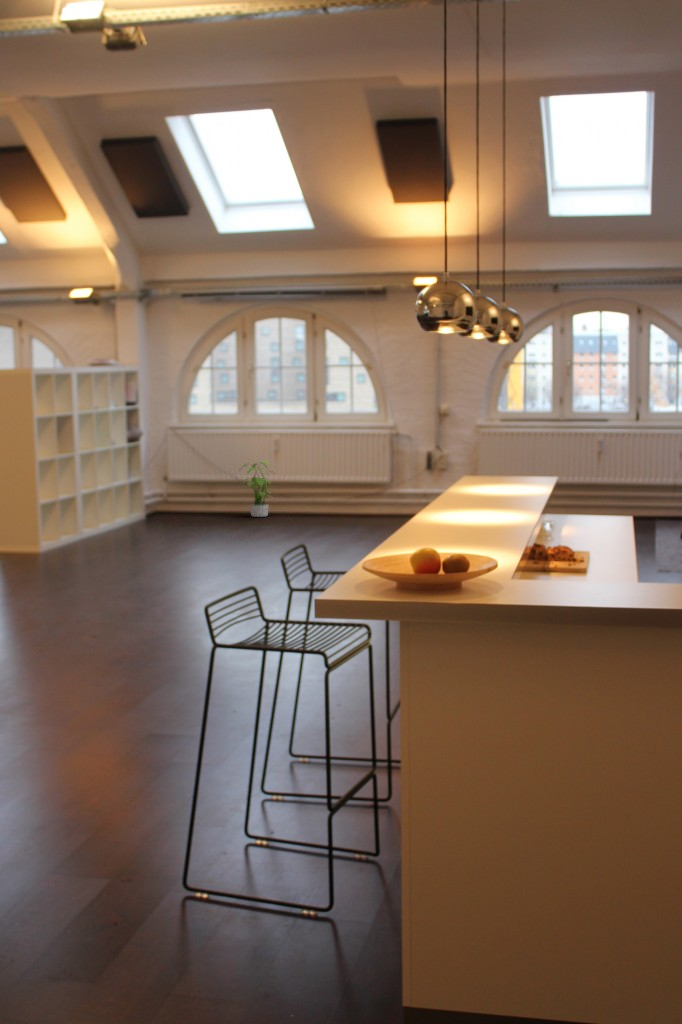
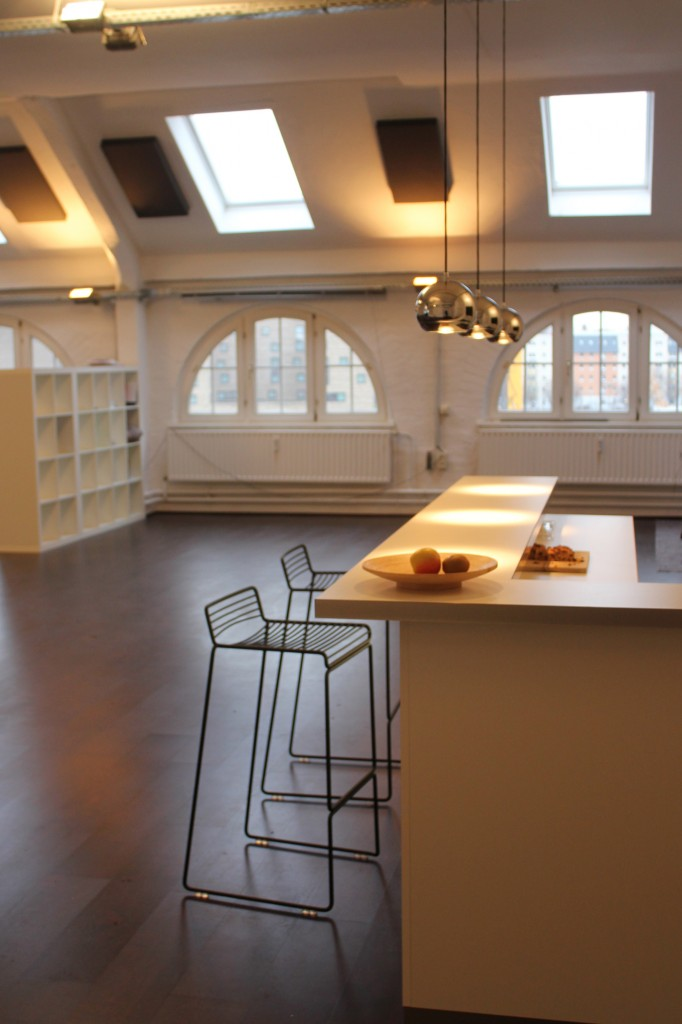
- potted plant (255, 488)
